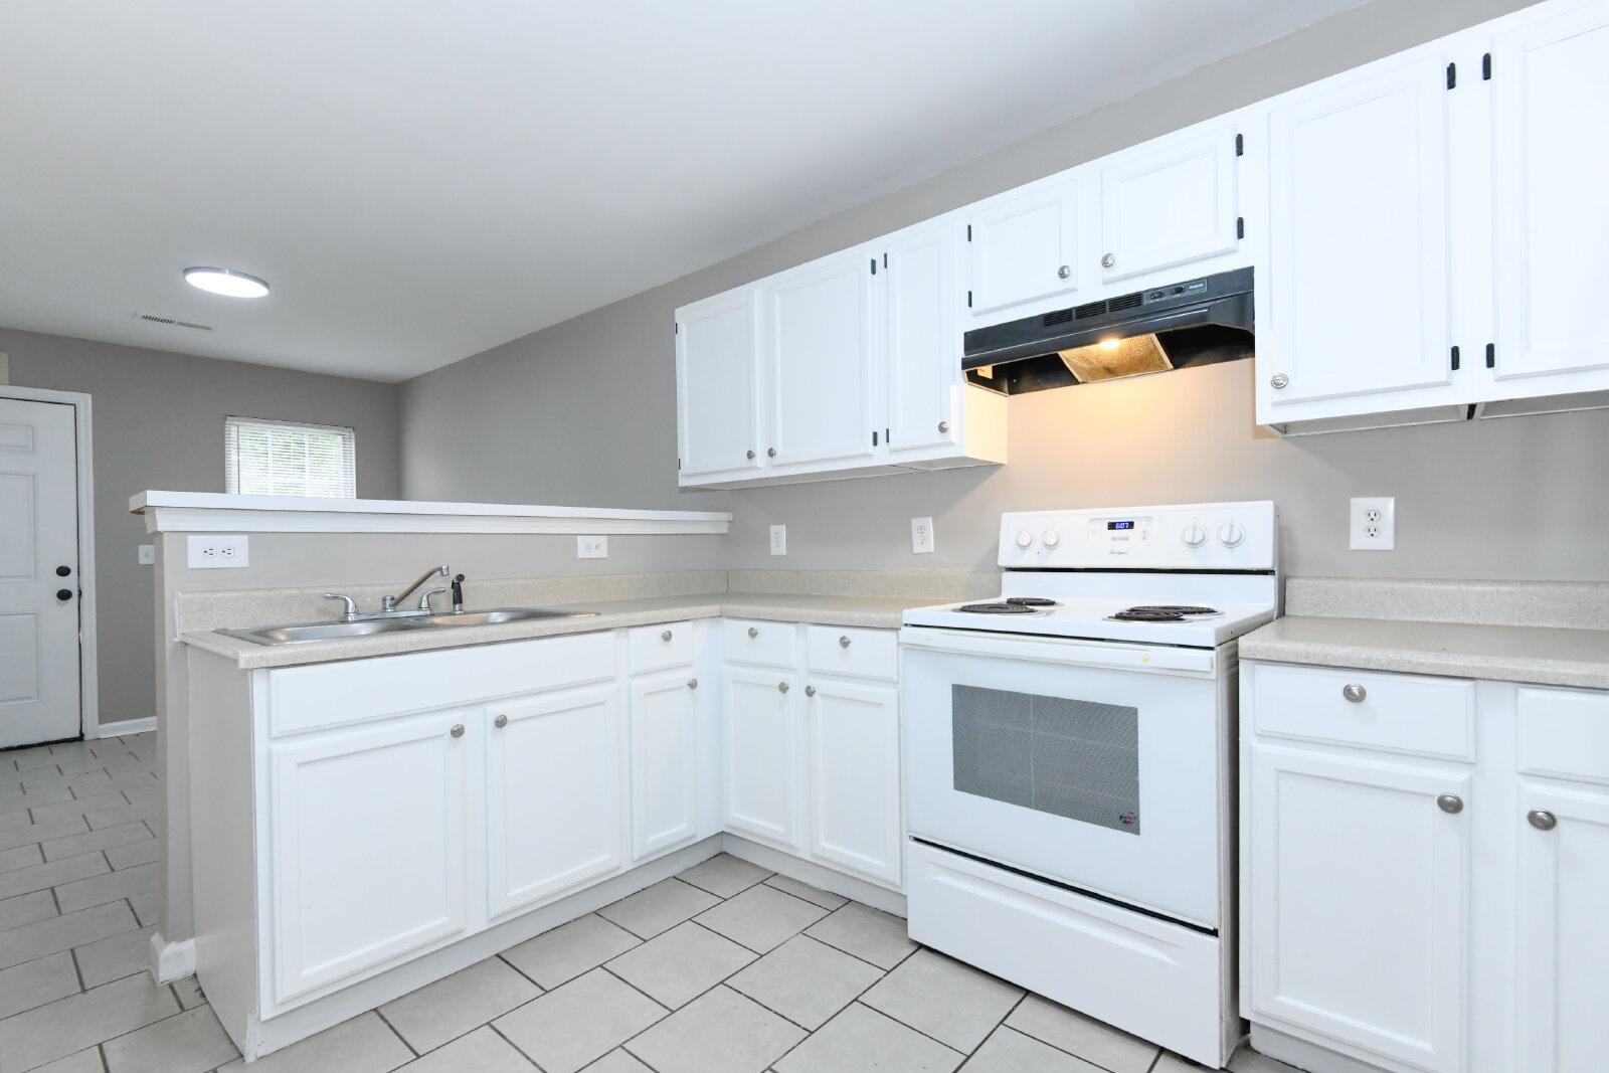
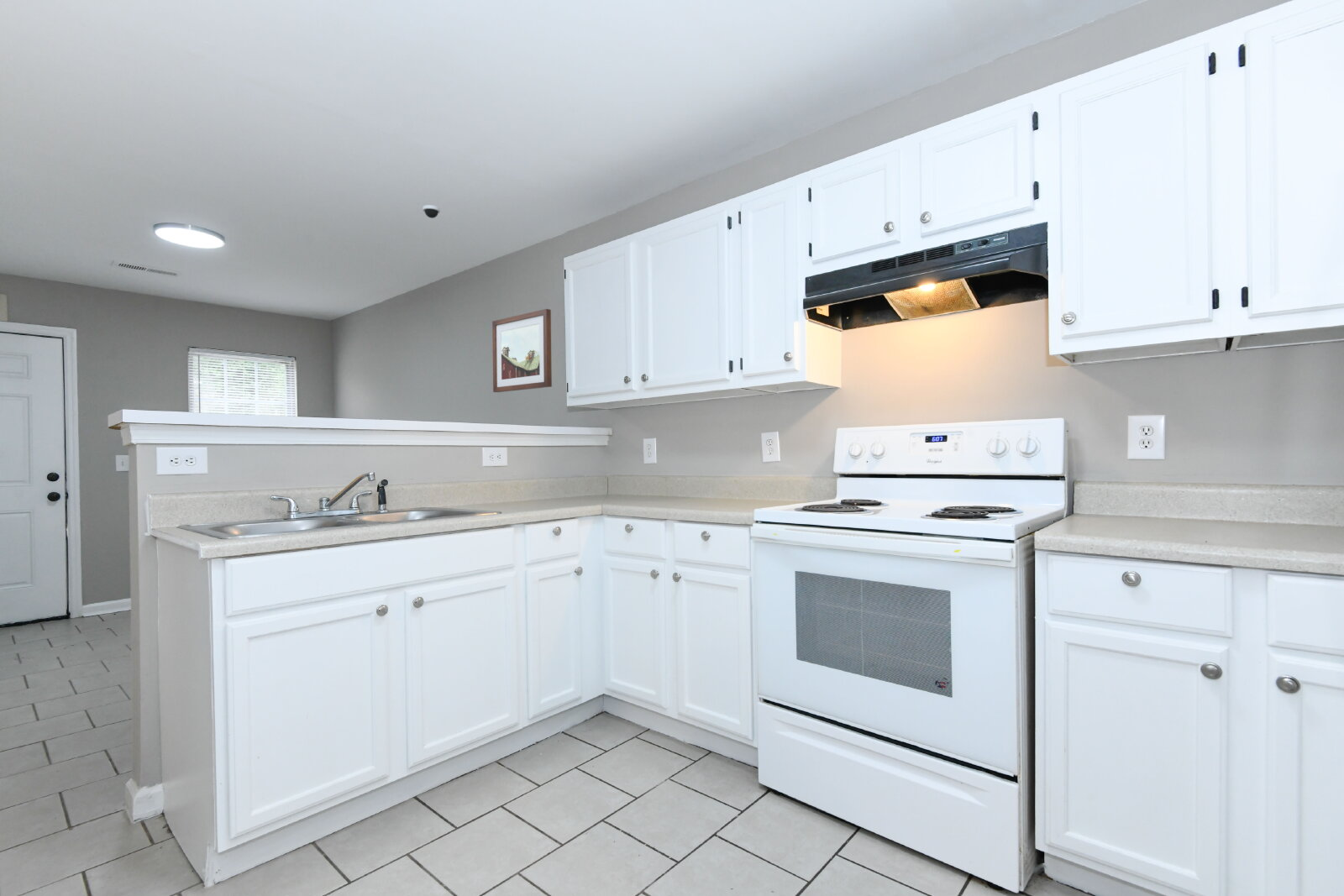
+ wall art (520, 352)
+ dome security camera (431, 212)
